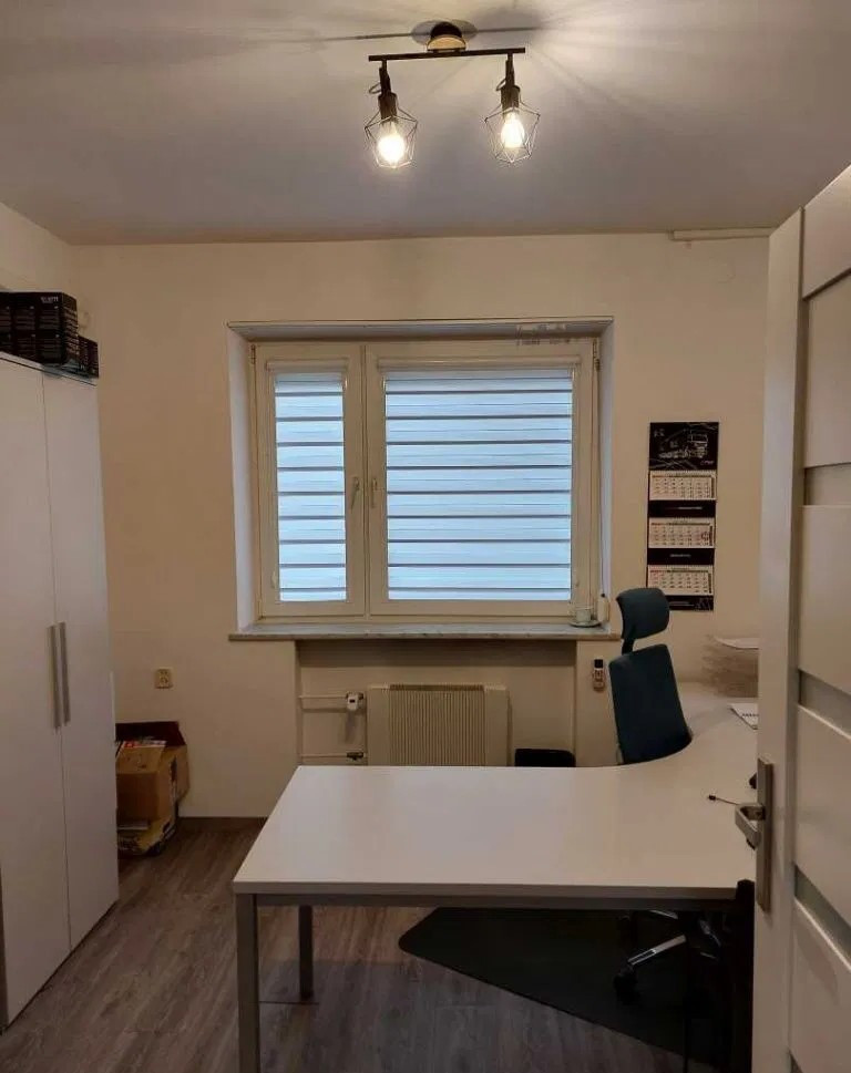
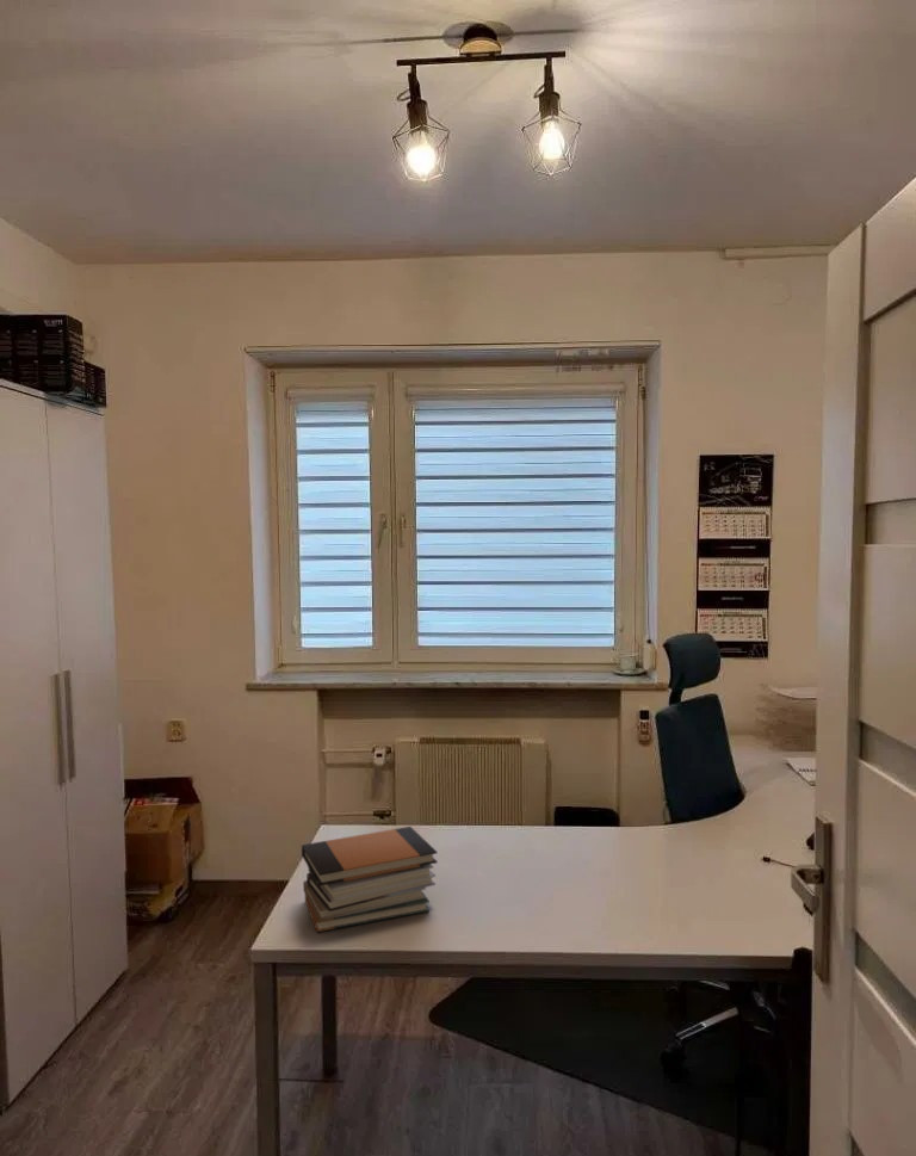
+ book stack (369, 877)
